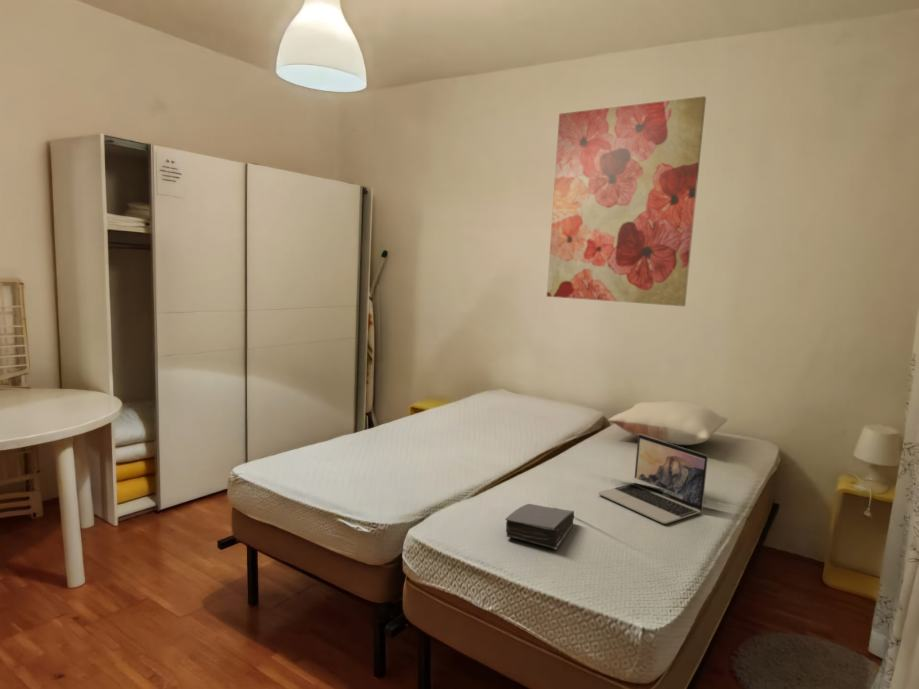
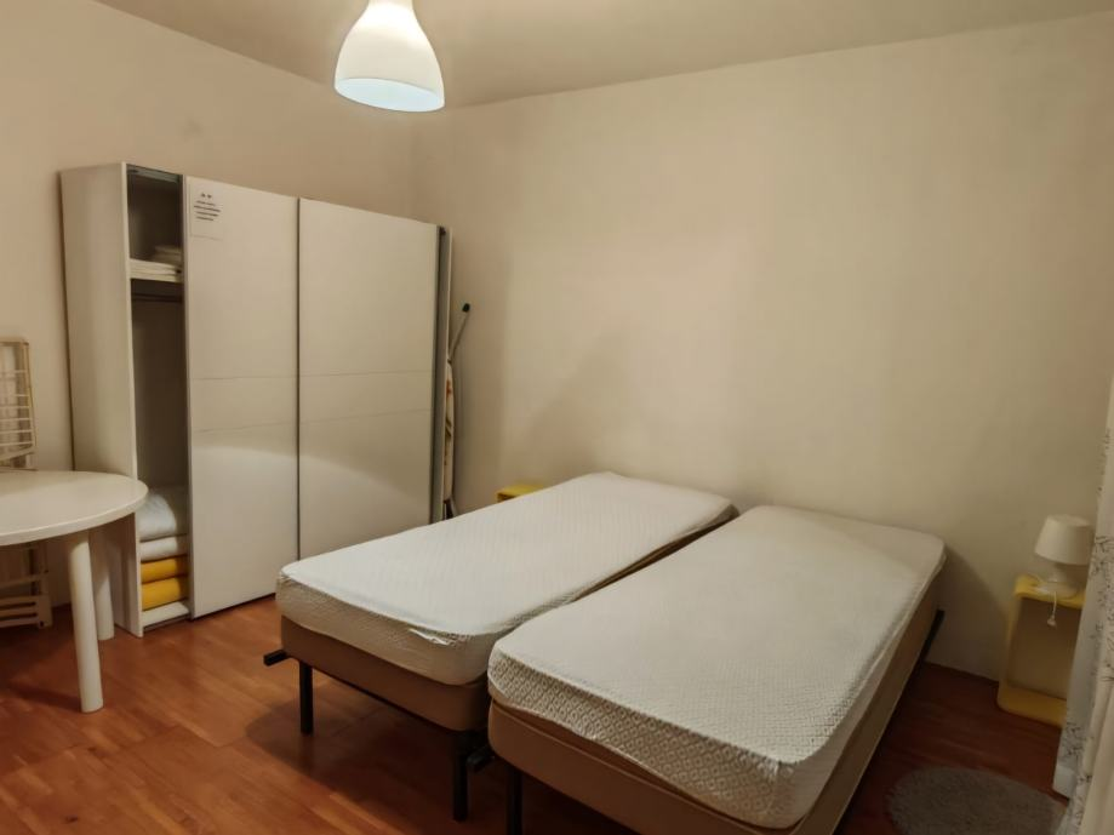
- pillow (668, 420)
- laptop (650, 476)
- wall art (619, 205)
- book (542, 520)
